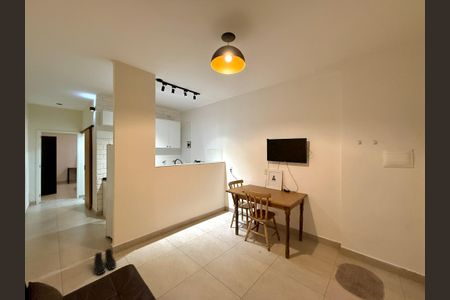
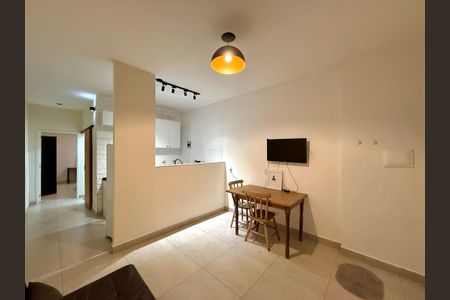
- boots (105, 259)
